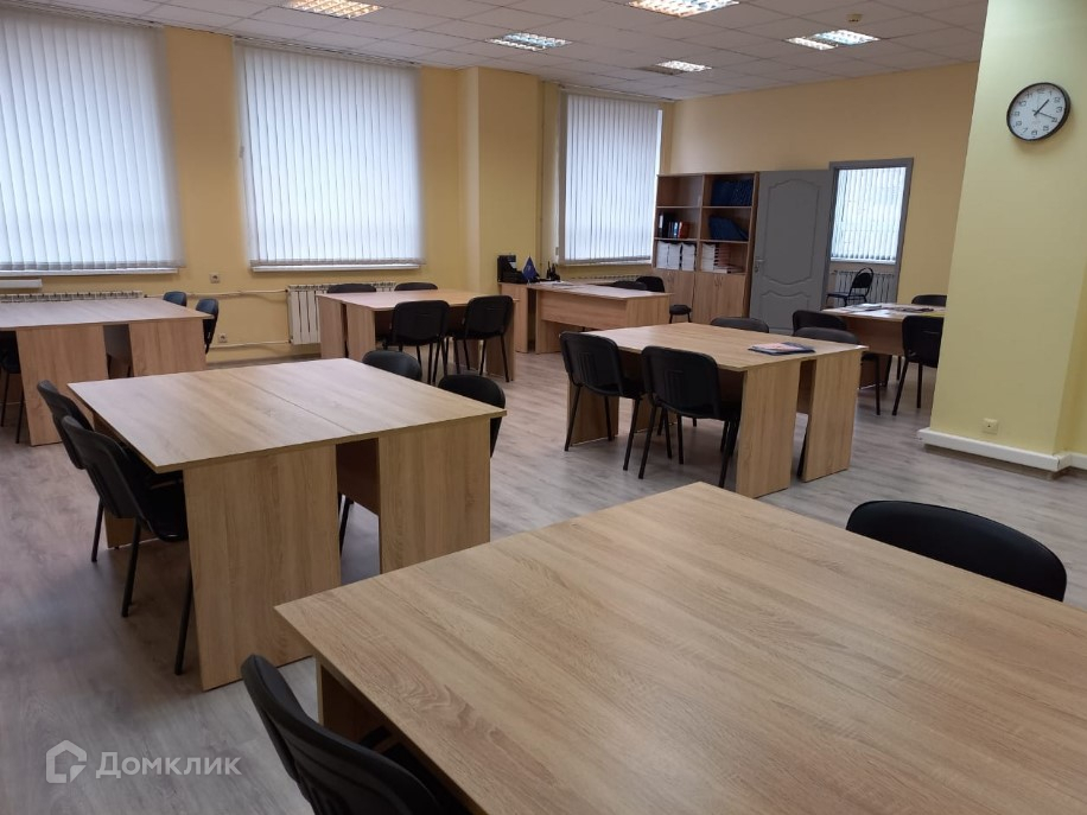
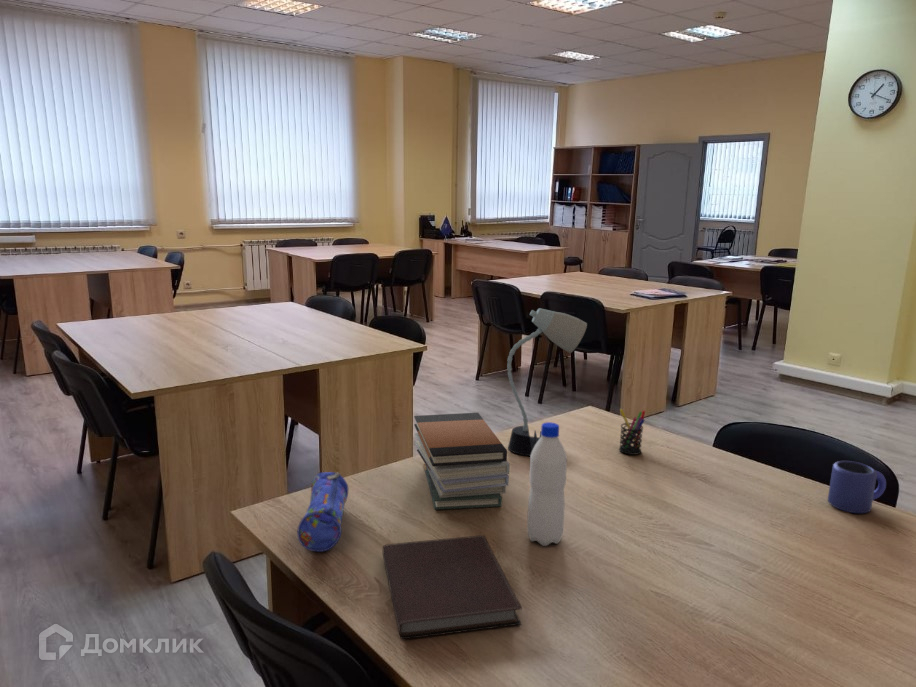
+ book stack (459, 458)
+ notebook (446, 581)
+ pen holder (634, 429)
+ pencil case (324, 507)
+ mug (858, 486)
+ water bottle (547, 482)
+ desk lamp (517, 393)
